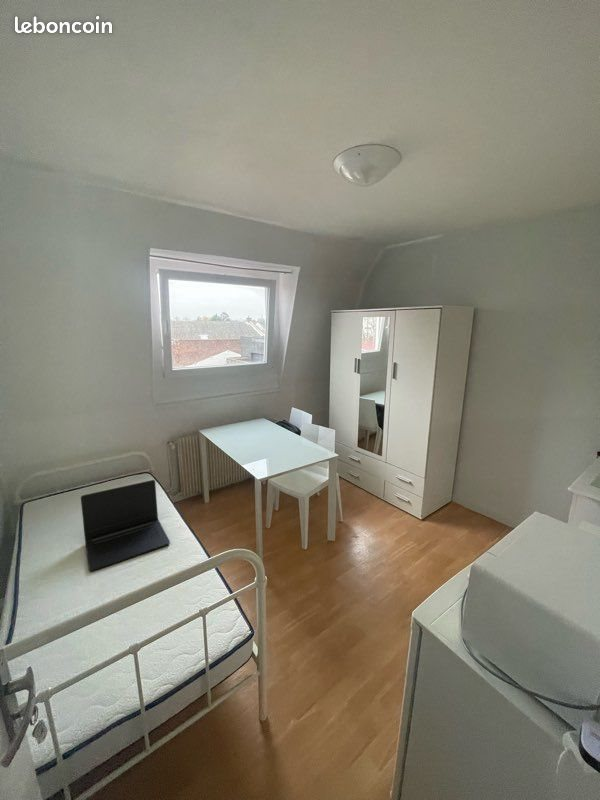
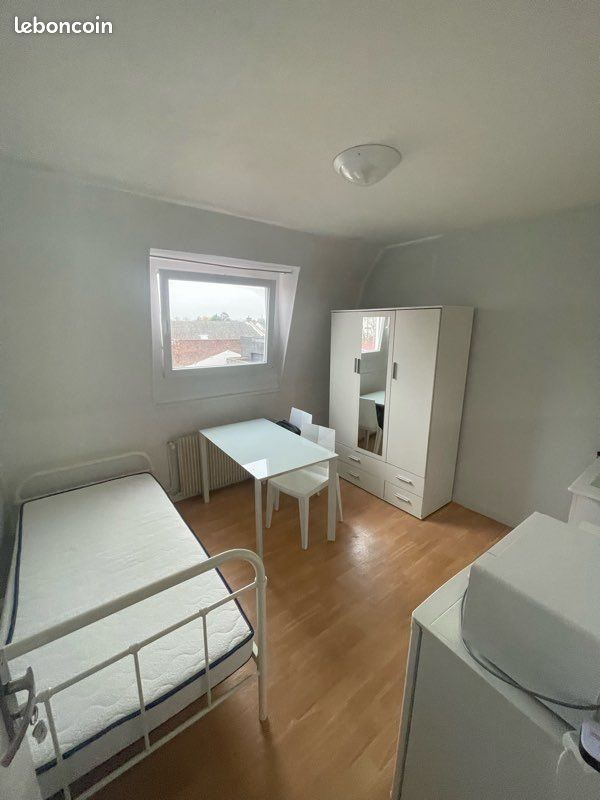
- laptop (125, 520)
